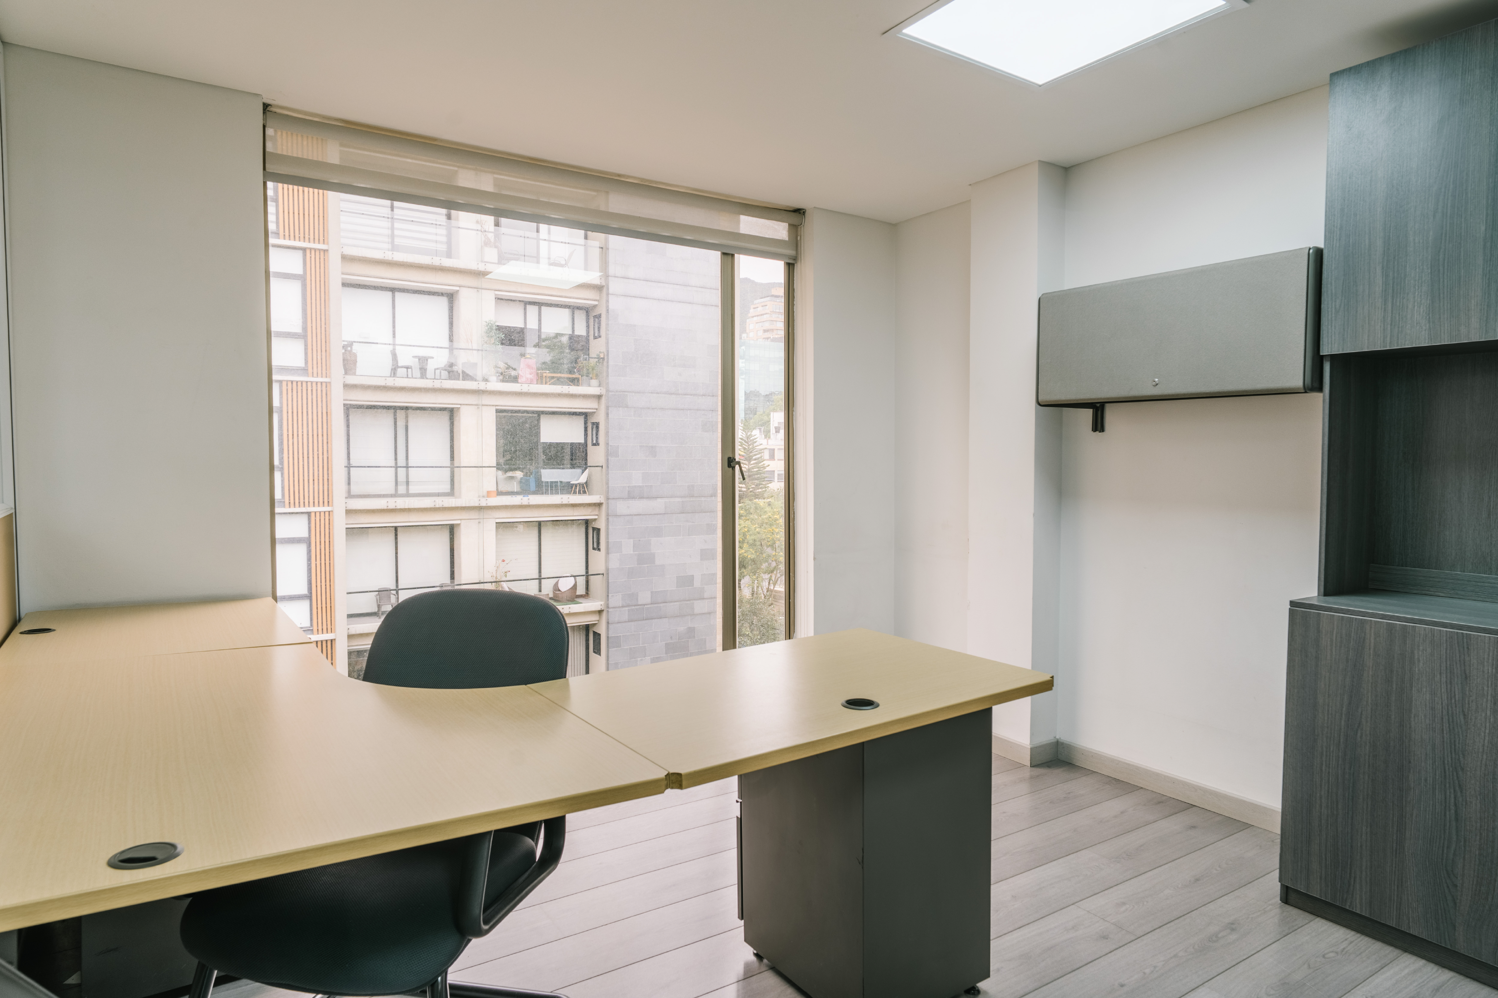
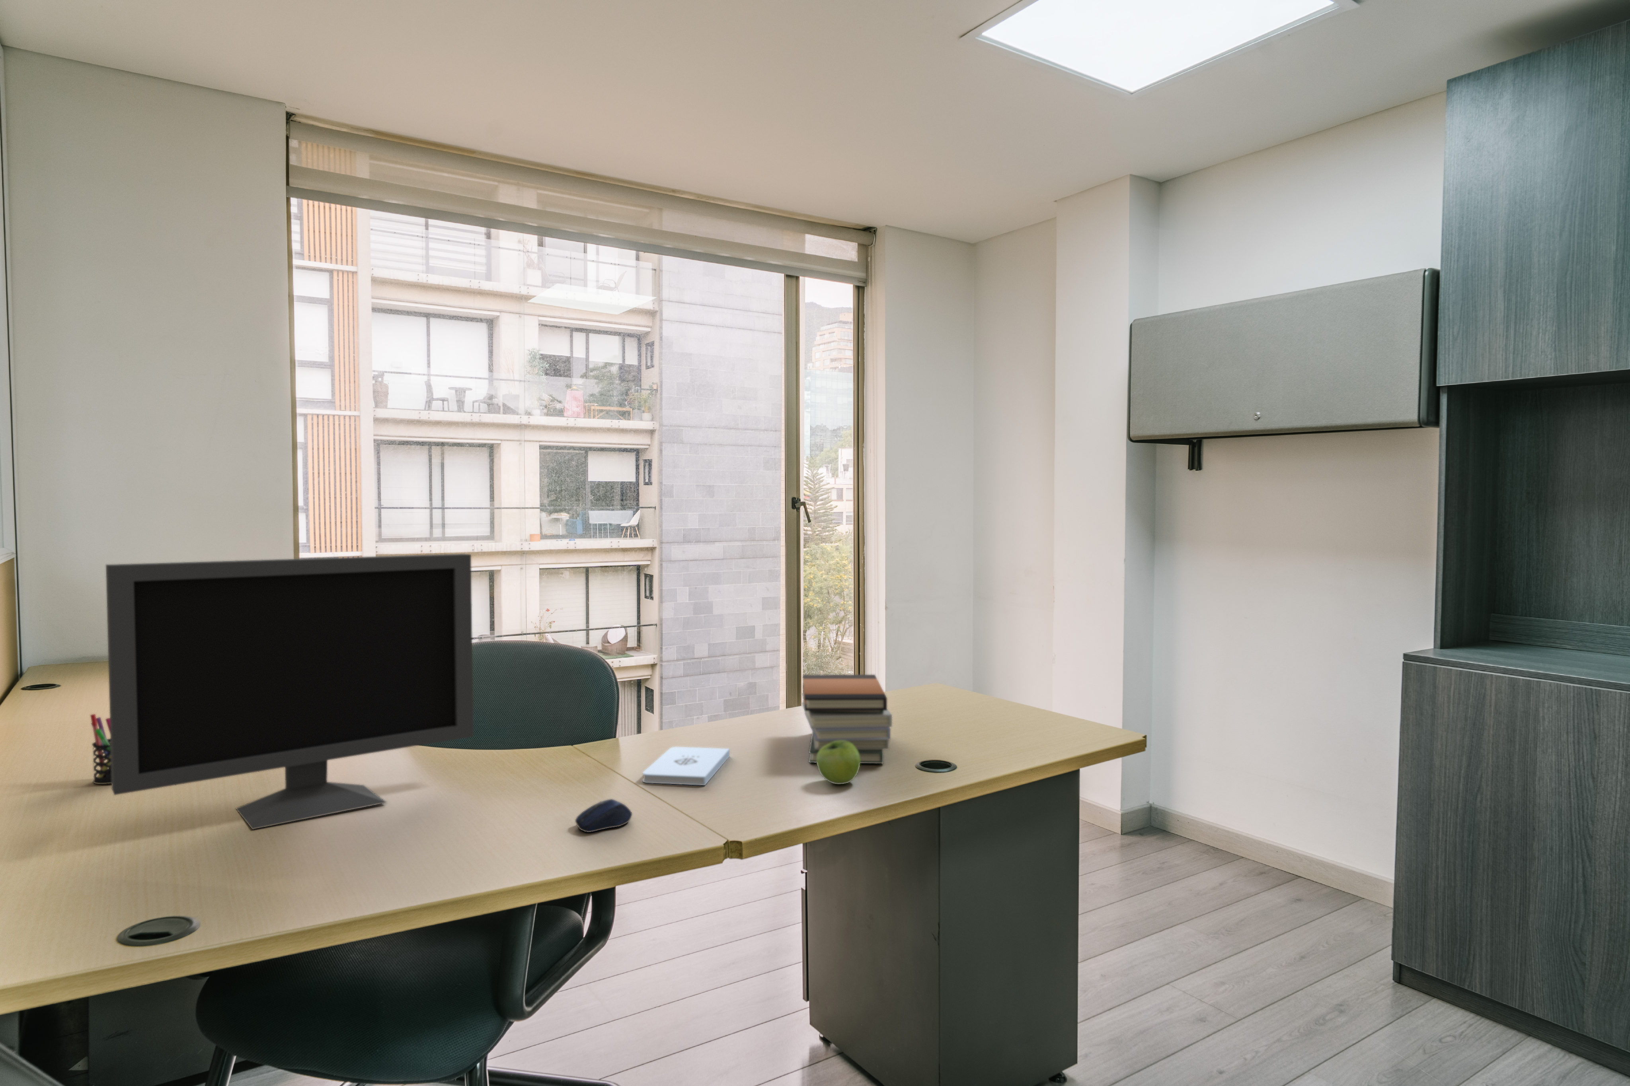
+ computer mouse (604, 812)
+ pen holder (108, 747)
+ notepad (688, 765)
+ book stack (844, 716)
+ fruit (838, 762)
+ monitor (309, 682)
